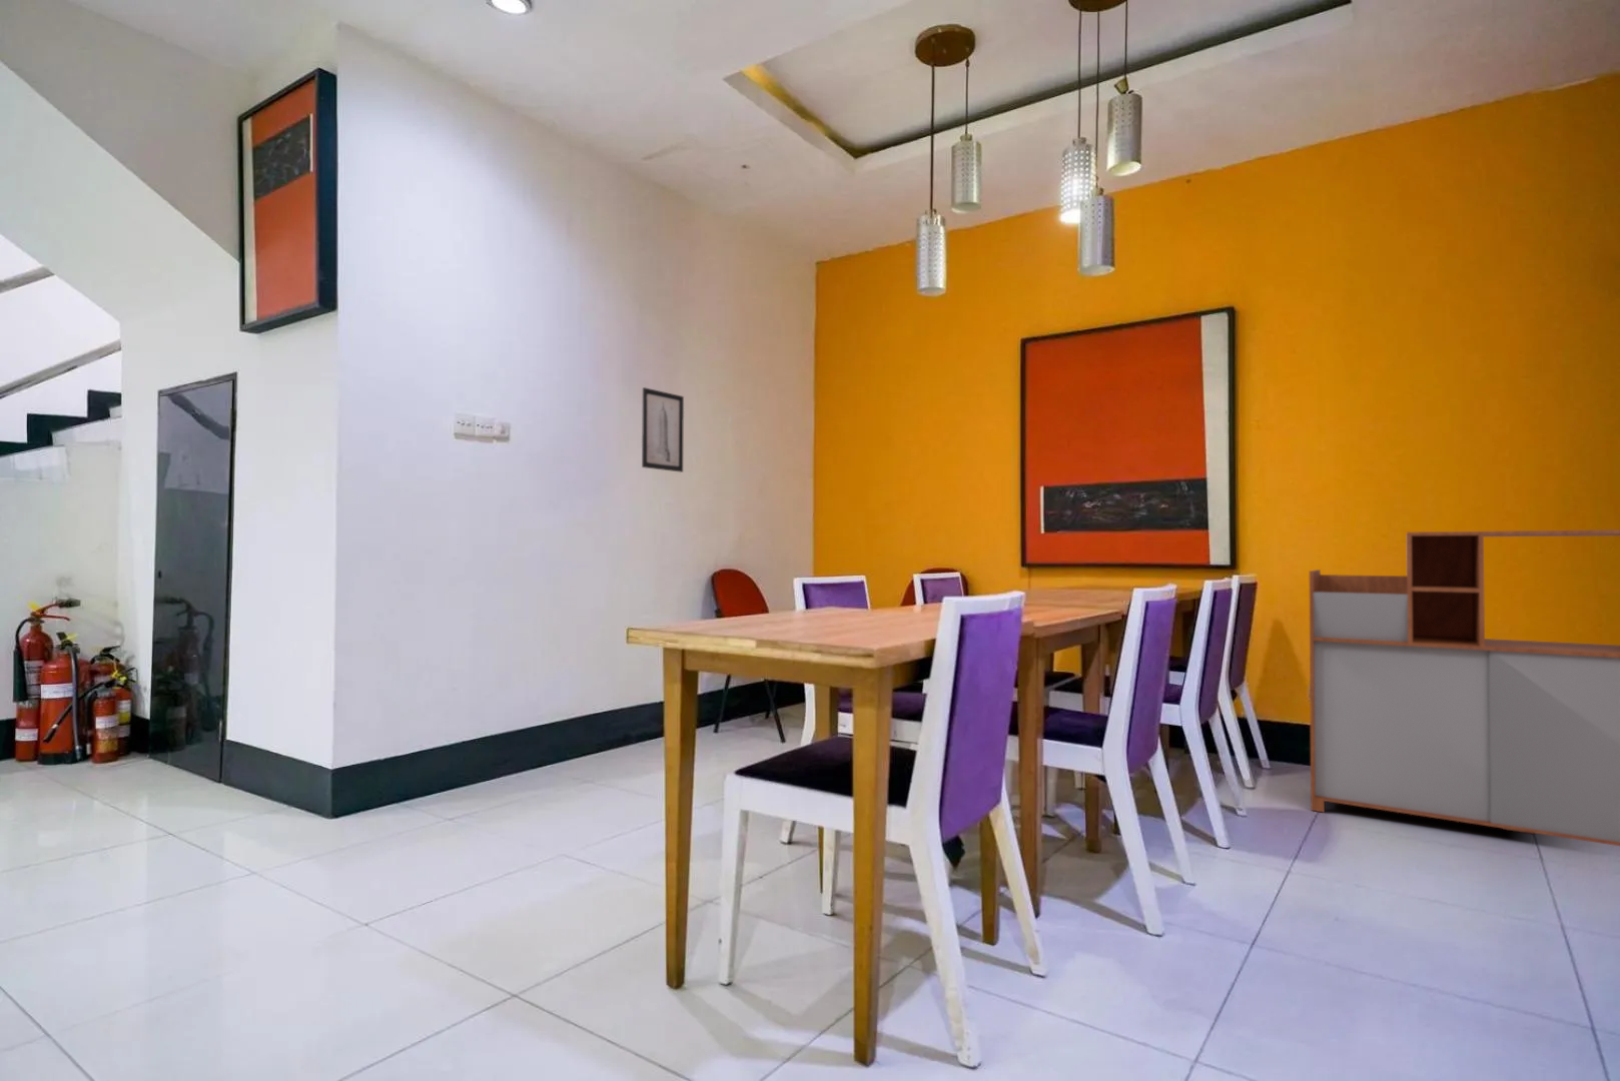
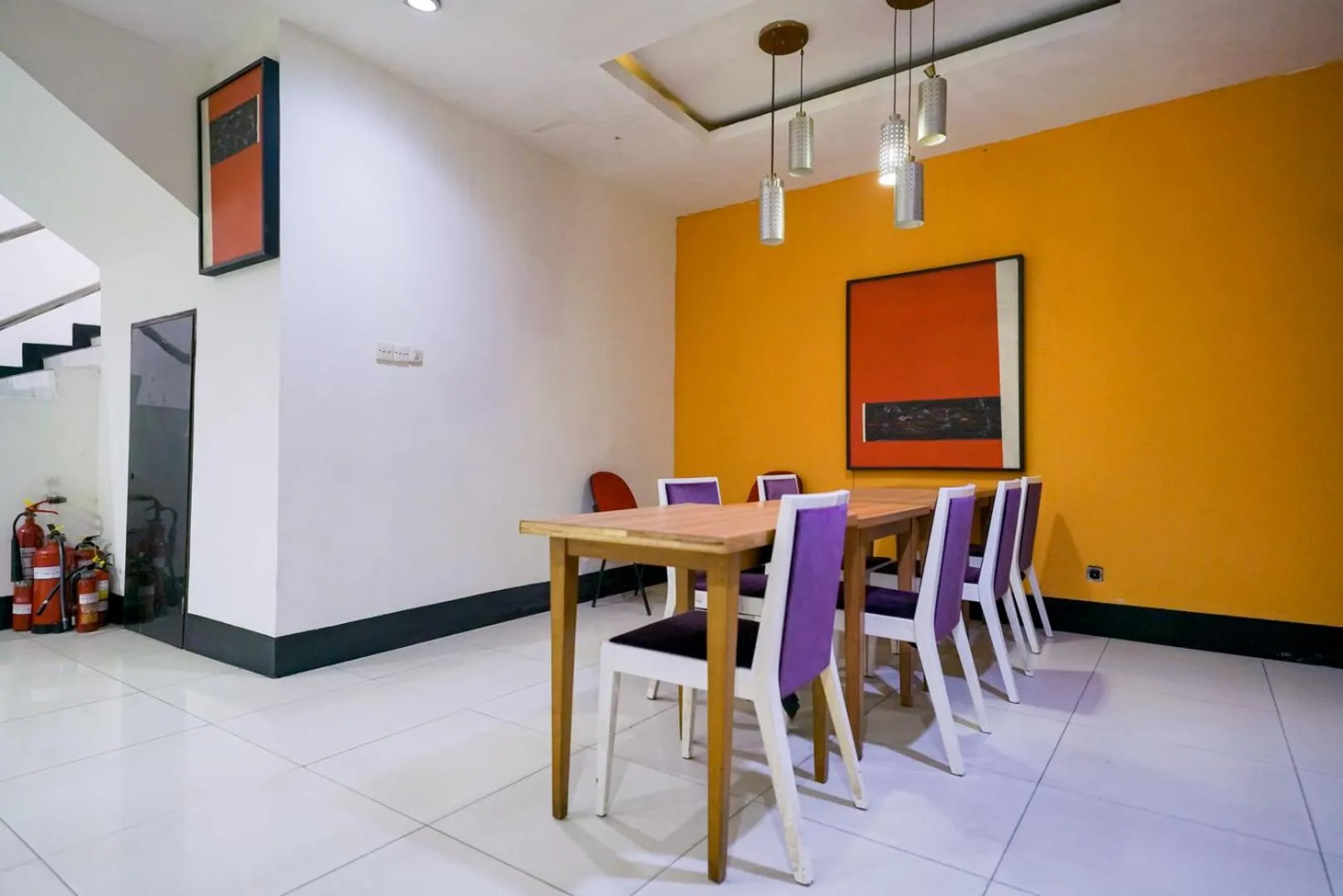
- wall art (662, 431)
- storage cabinet (1516, 680)
